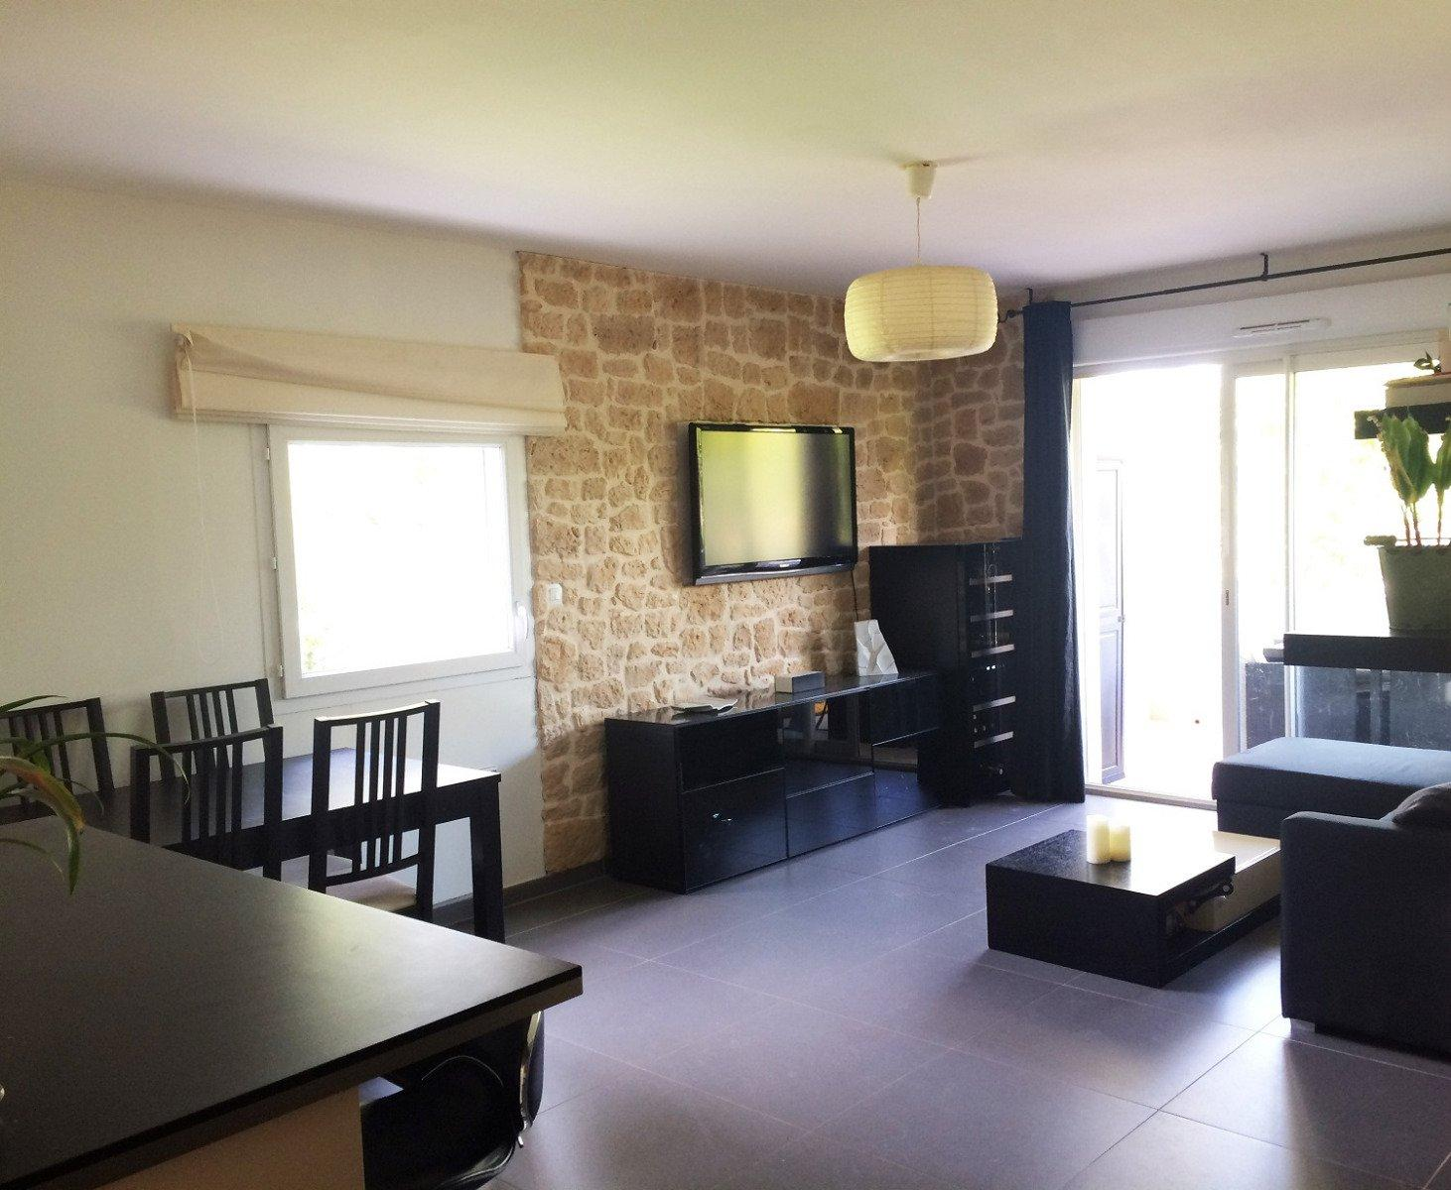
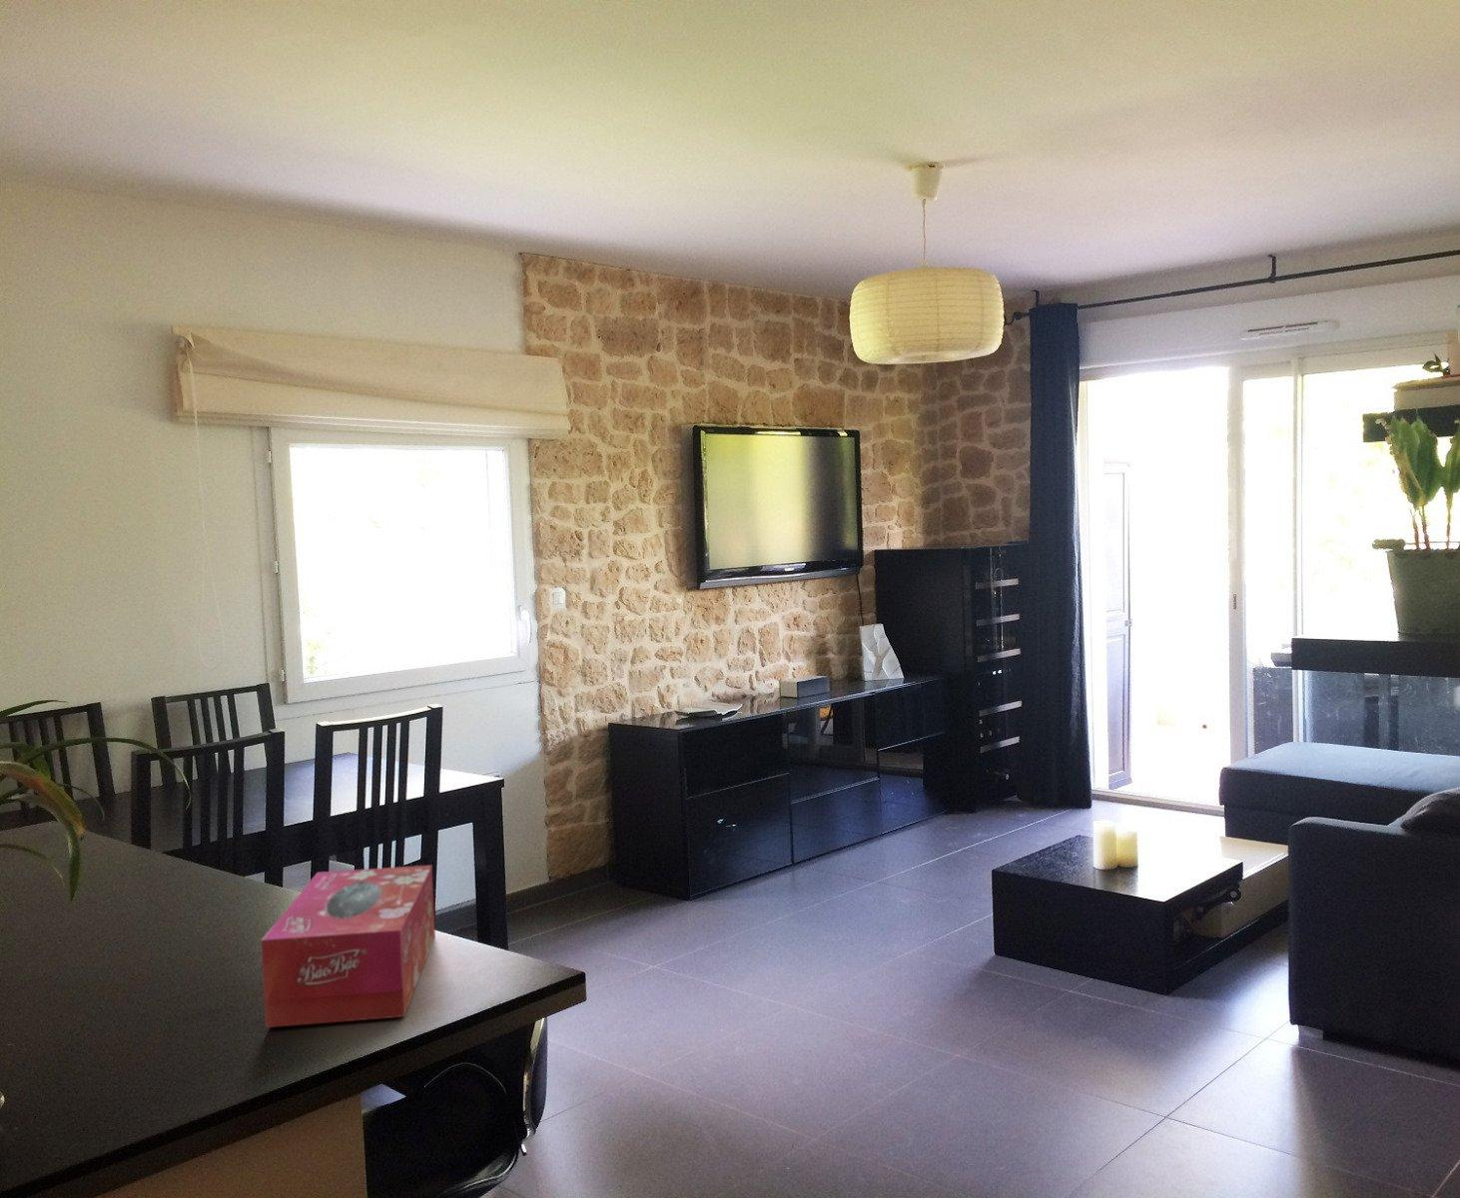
+ tissue box (357, 937)
